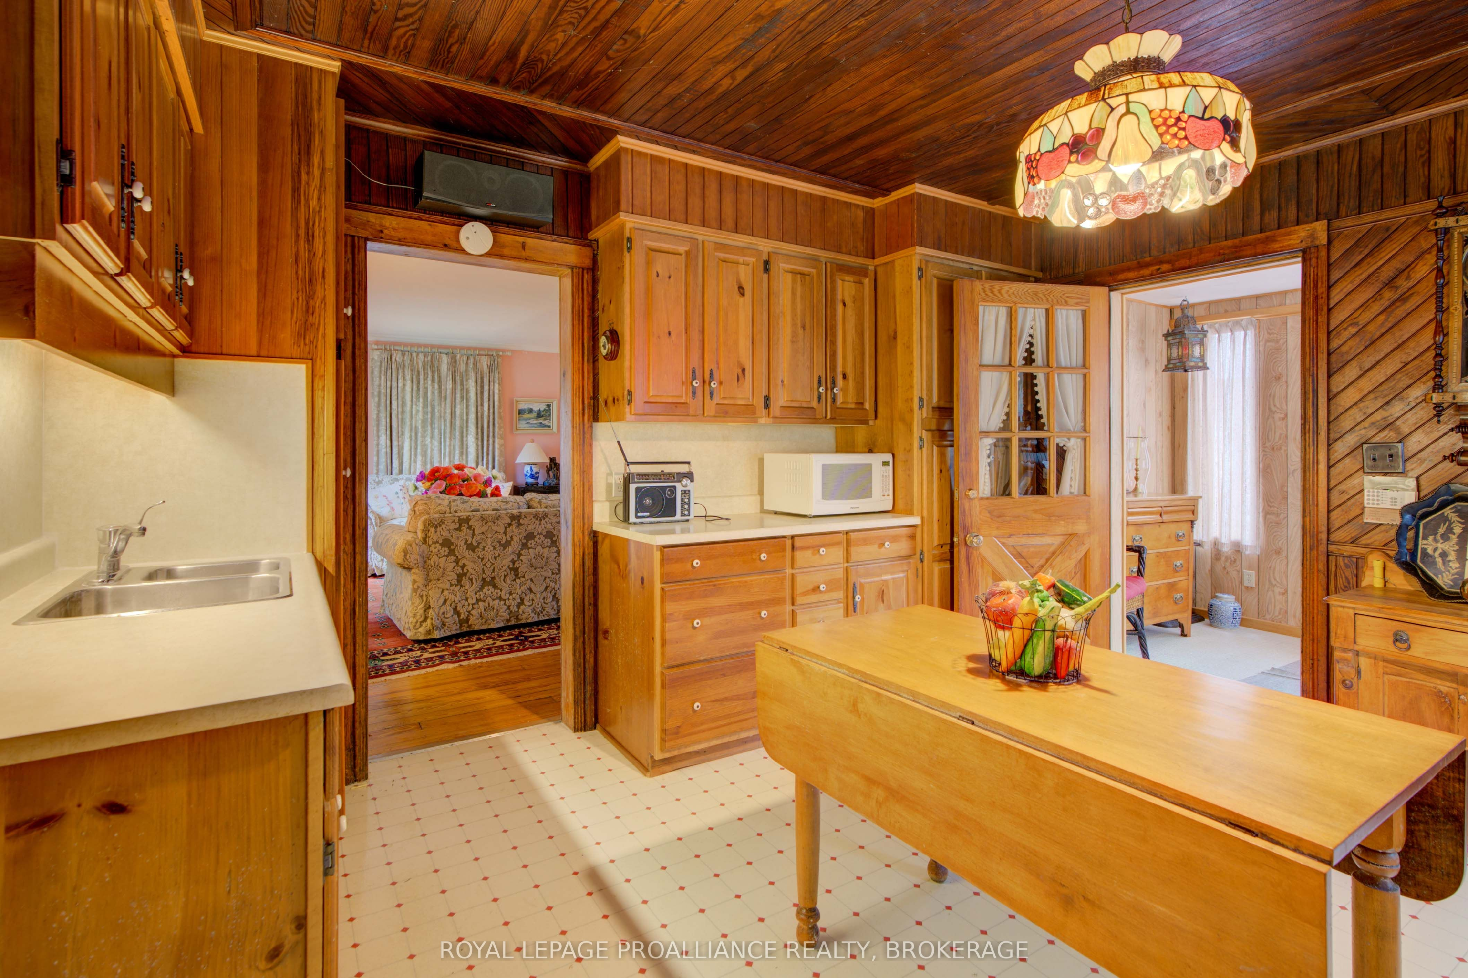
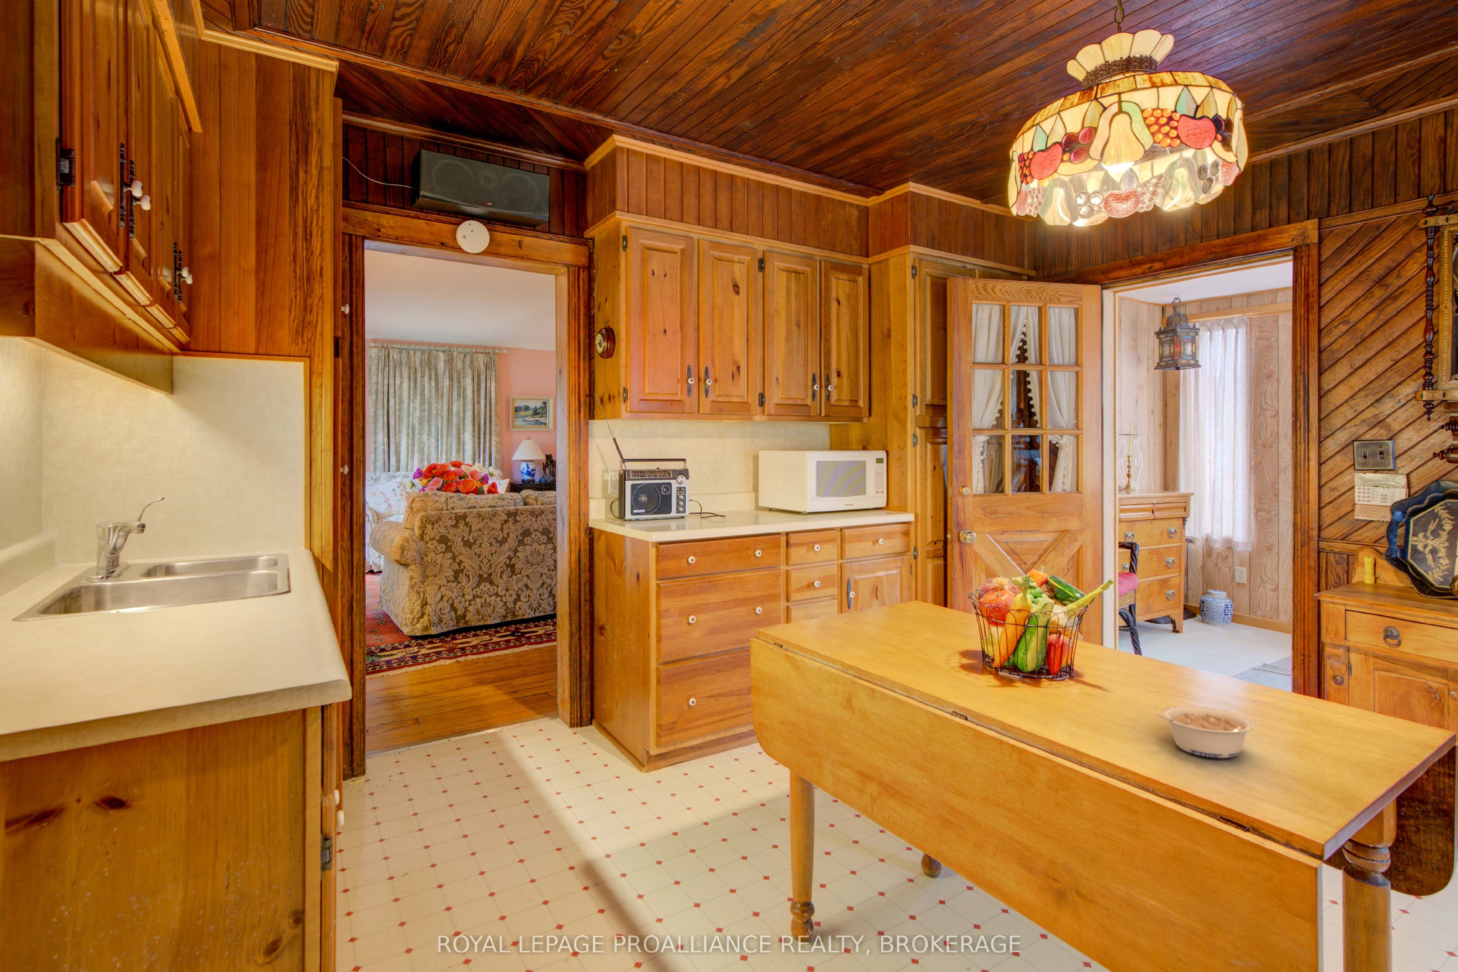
+ legume (1206, 730)
